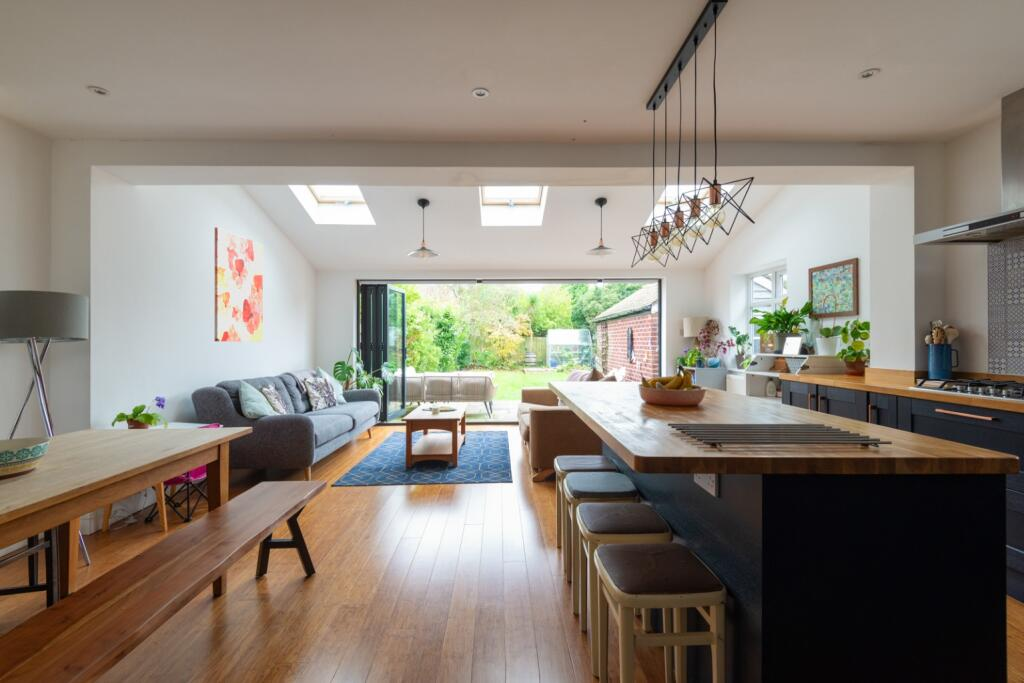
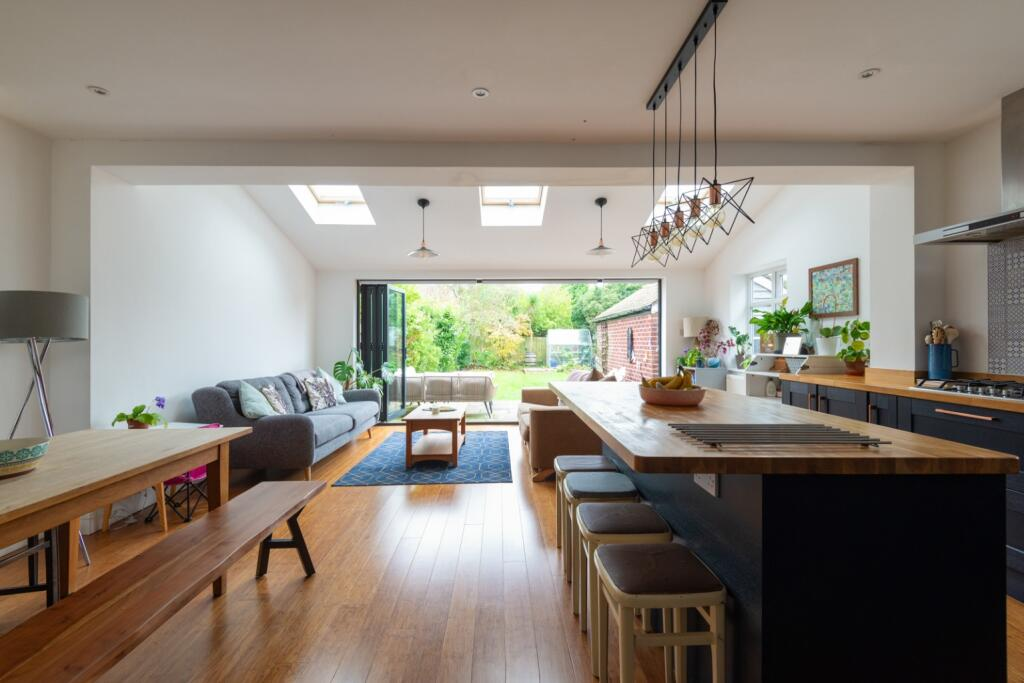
- wall art (240, 289)
